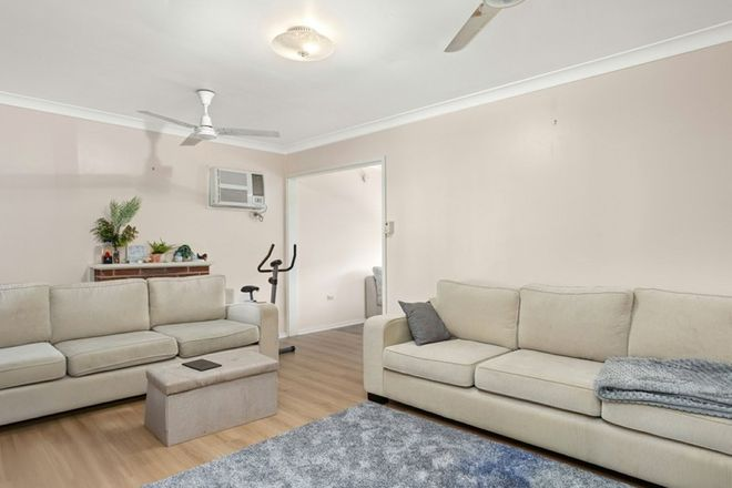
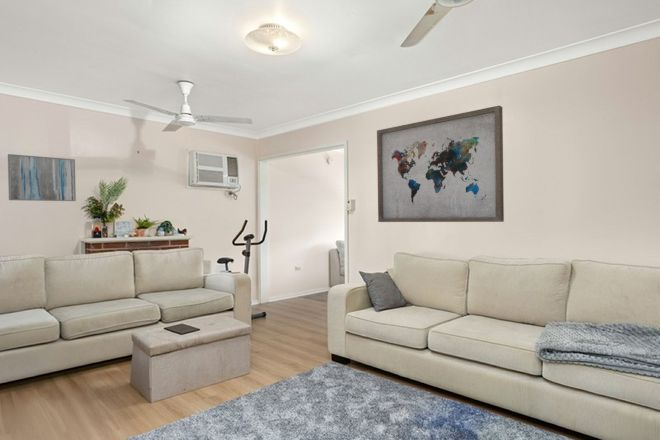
+ wall art (433, 170)
+ wall art (43, 178)
